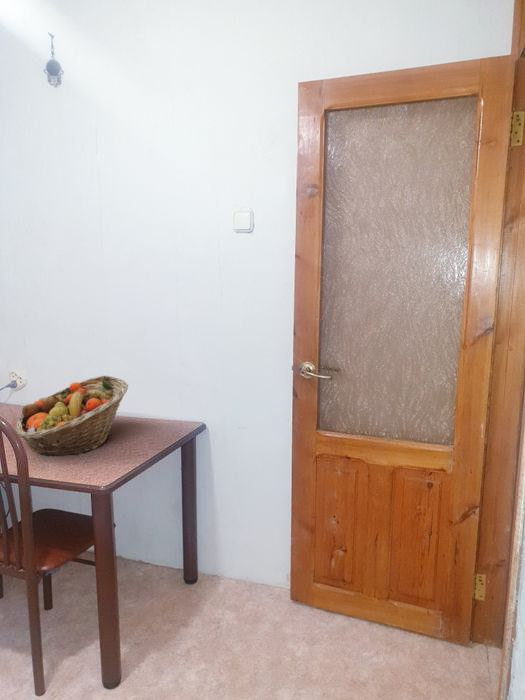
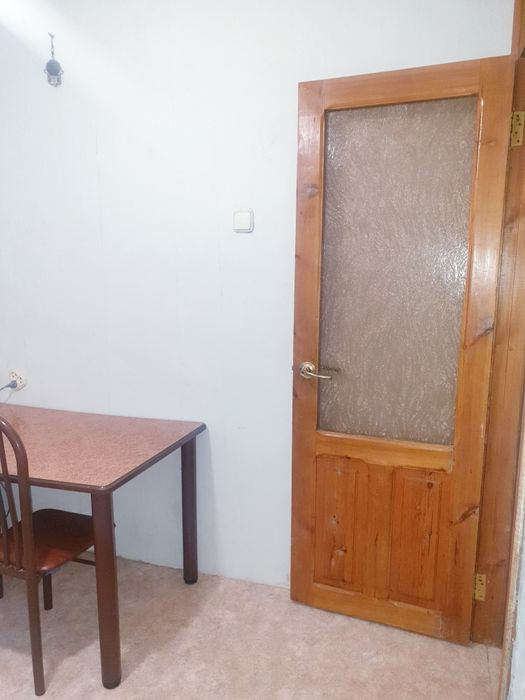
- fruit basket (73, 413)
